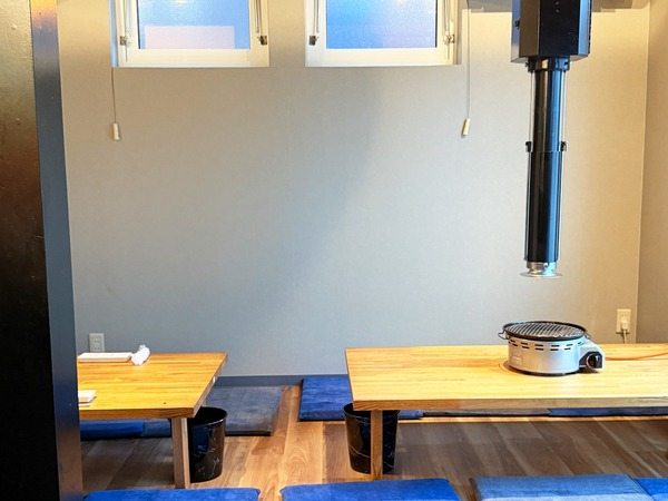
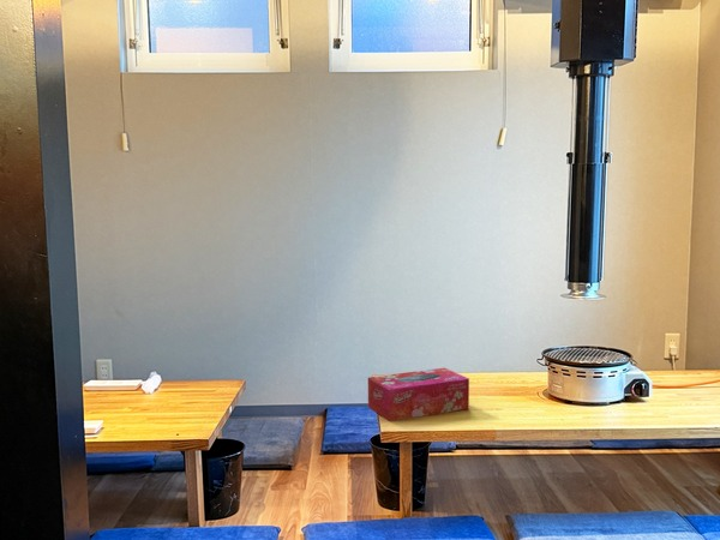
+ tissue box (418, 392)
